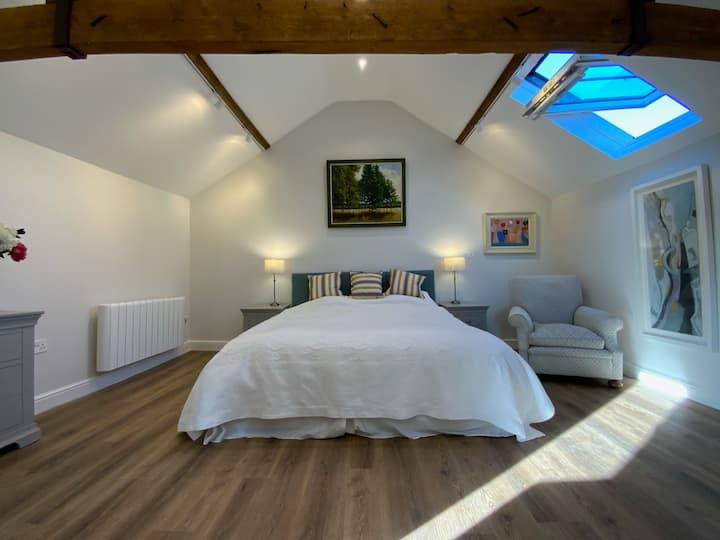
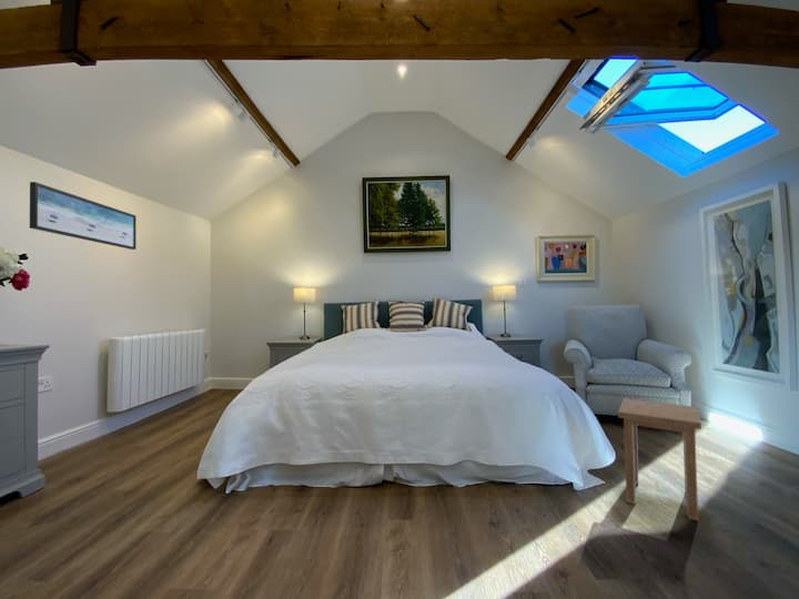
+ stool (637, 454)
+ wall art (91, 221)
